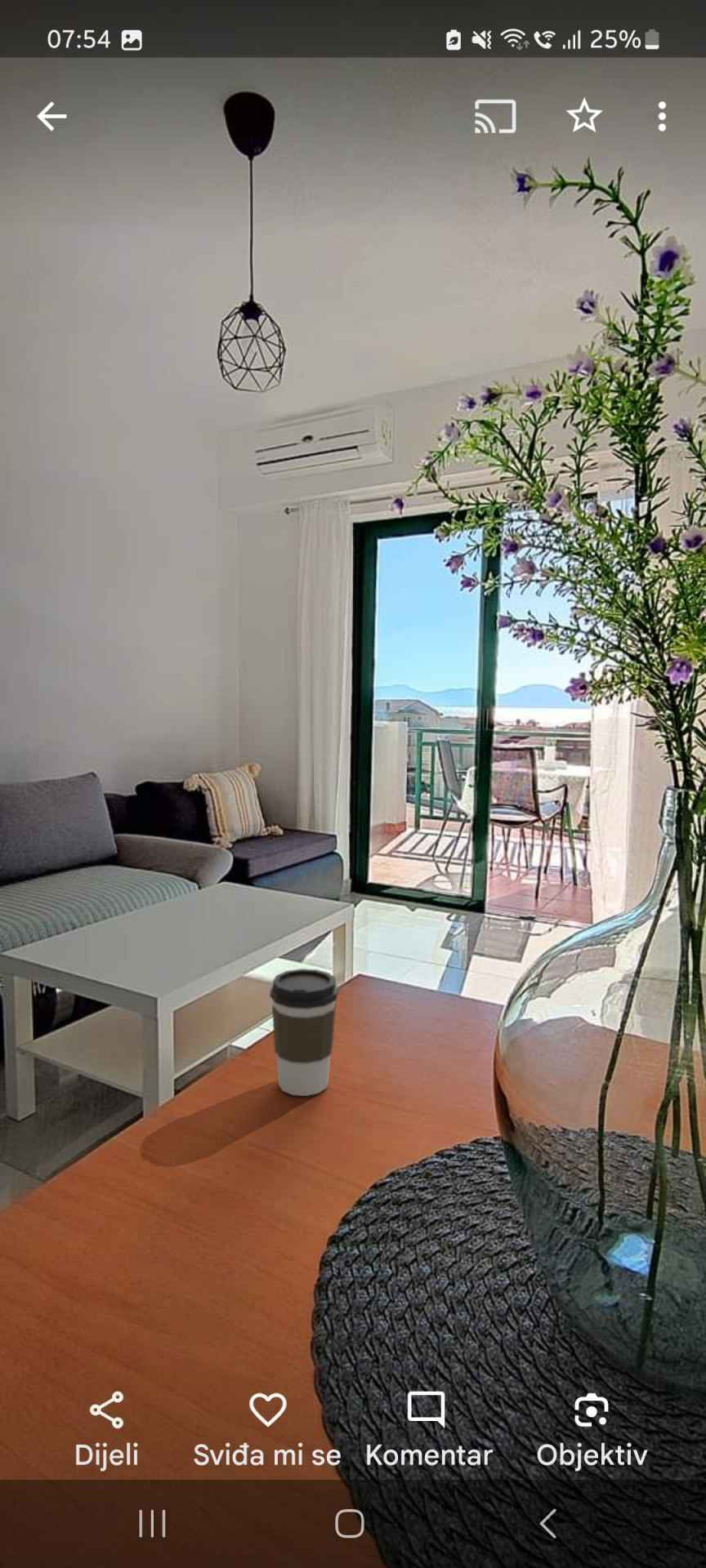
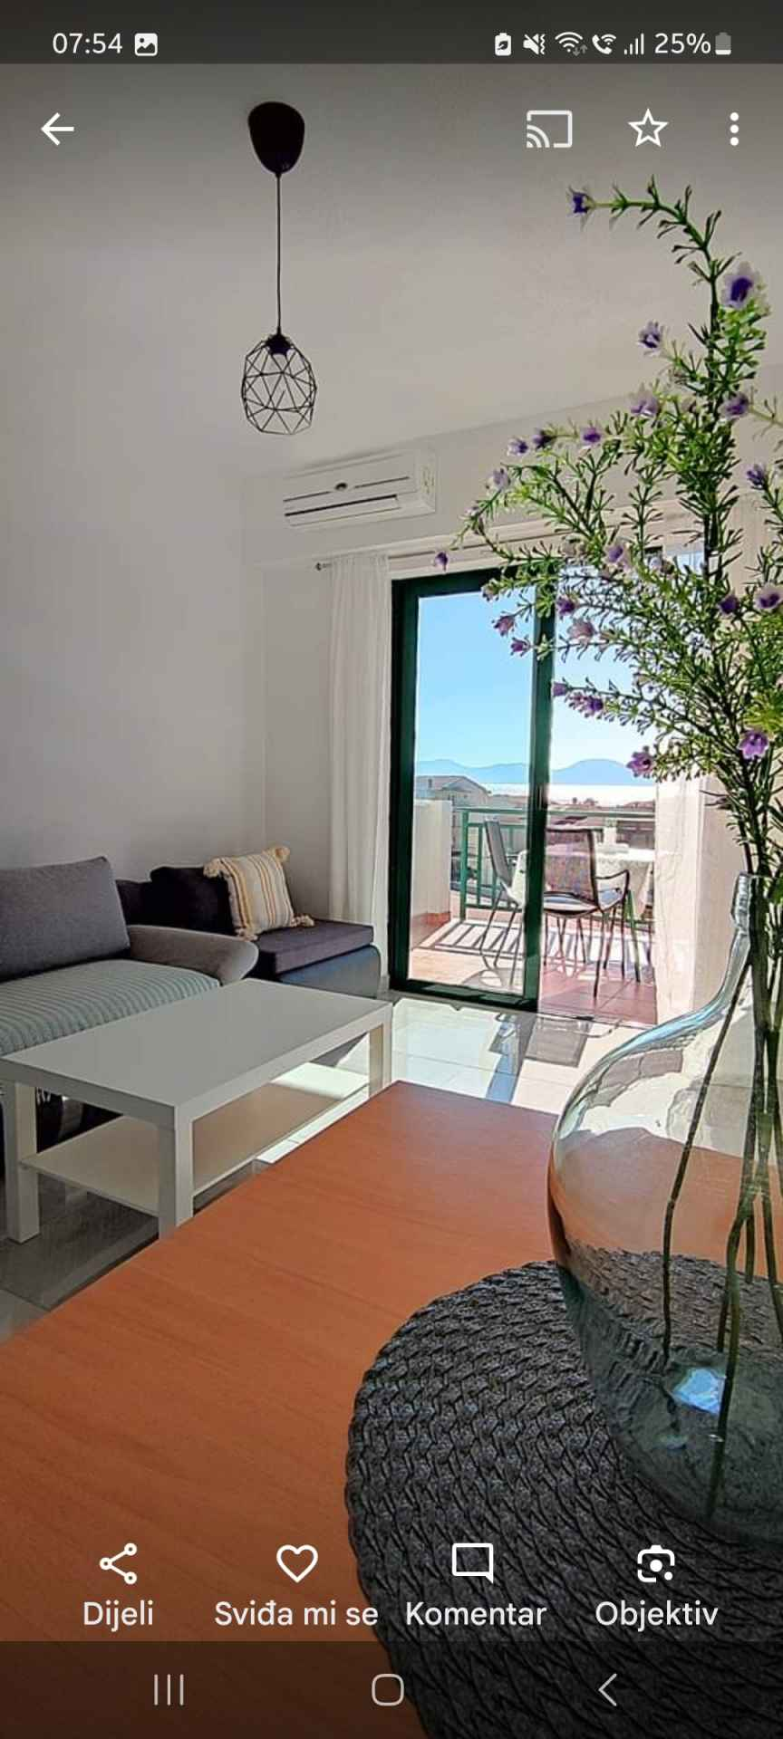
- coffee cup (304, 1031)
